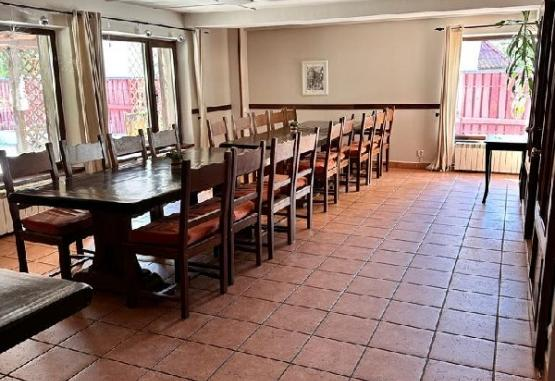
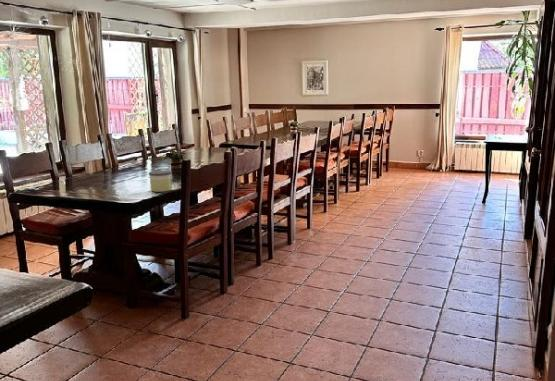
+ candle (160, 181)
